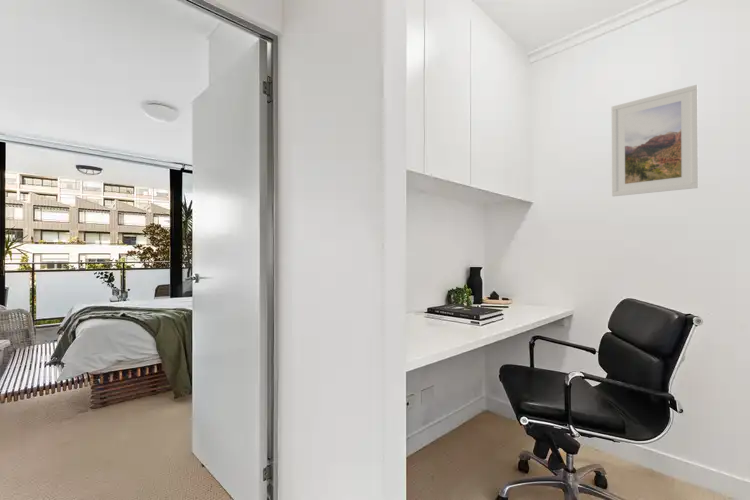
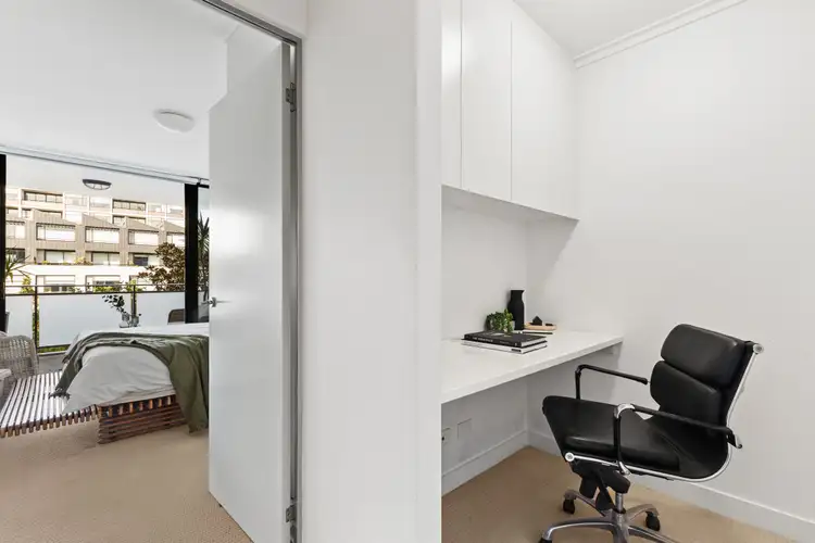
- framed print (651, 144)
